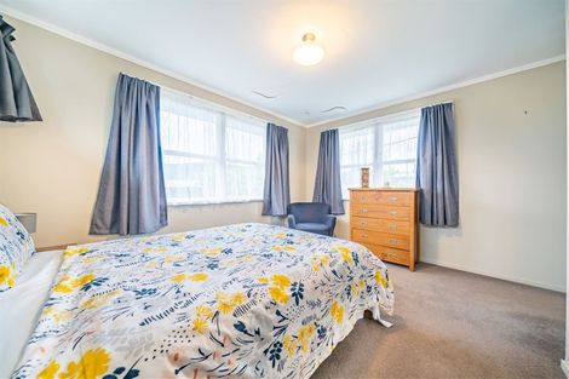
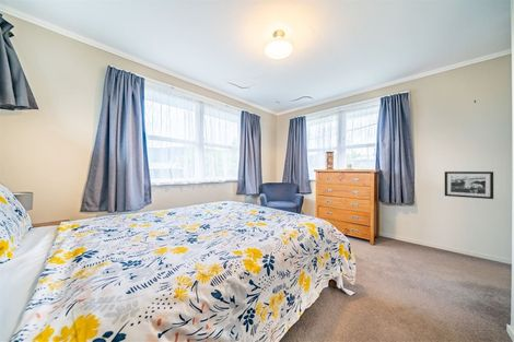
+ picture frame (467, 184)
